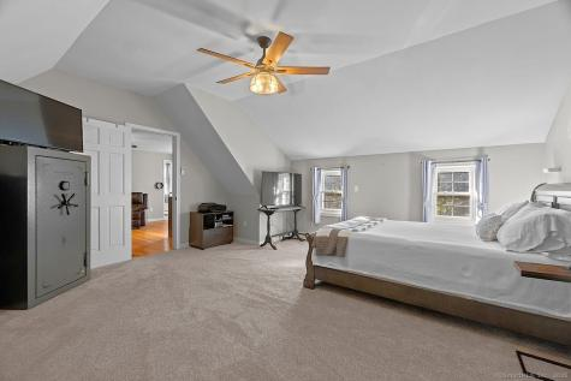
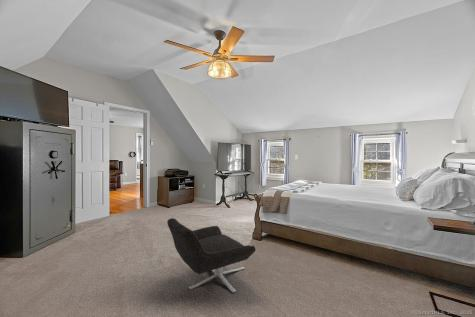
+ lounge chair (212, 248)
